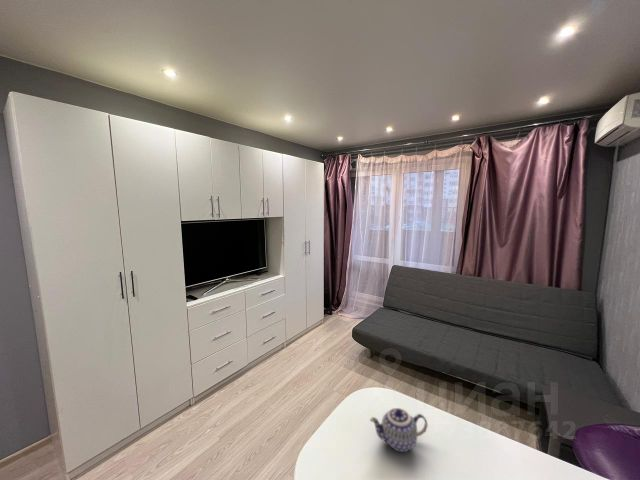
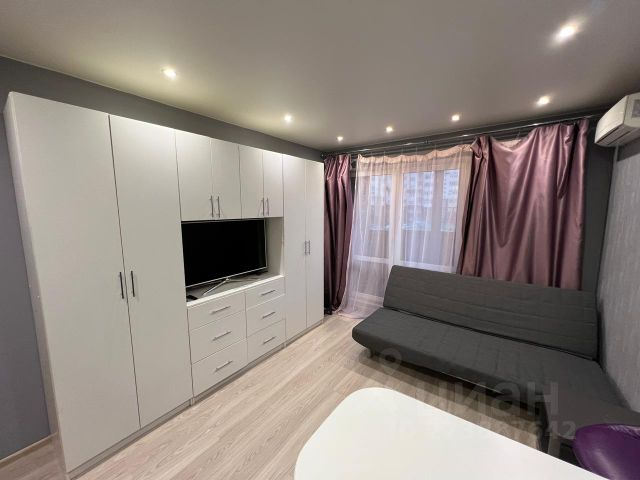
- teapot (398, 425)
